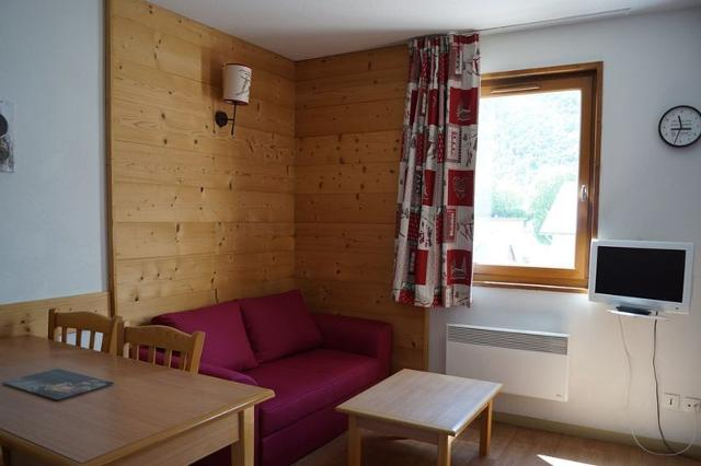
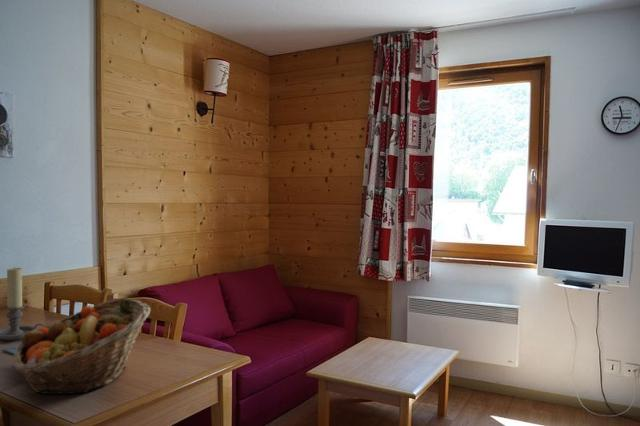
+ candle holder (19, 301)
+ fruit basket (84, 341)
